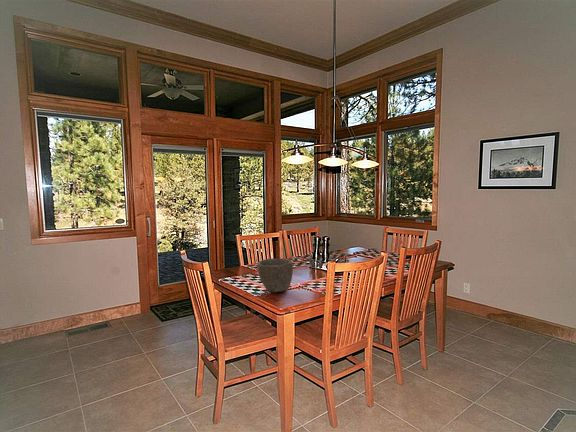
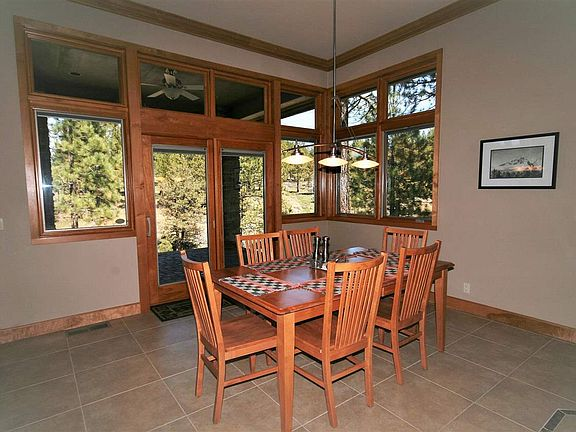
- bowl (275, 276)
